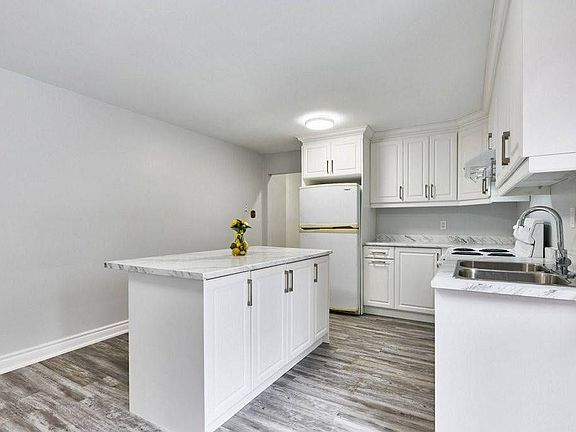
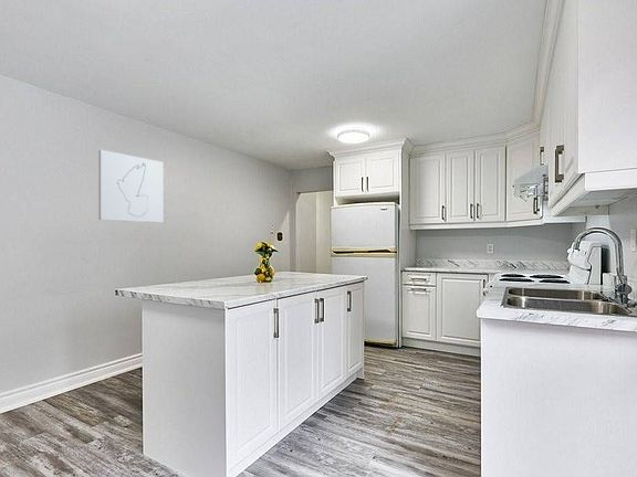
+ wall art (133, 189)
